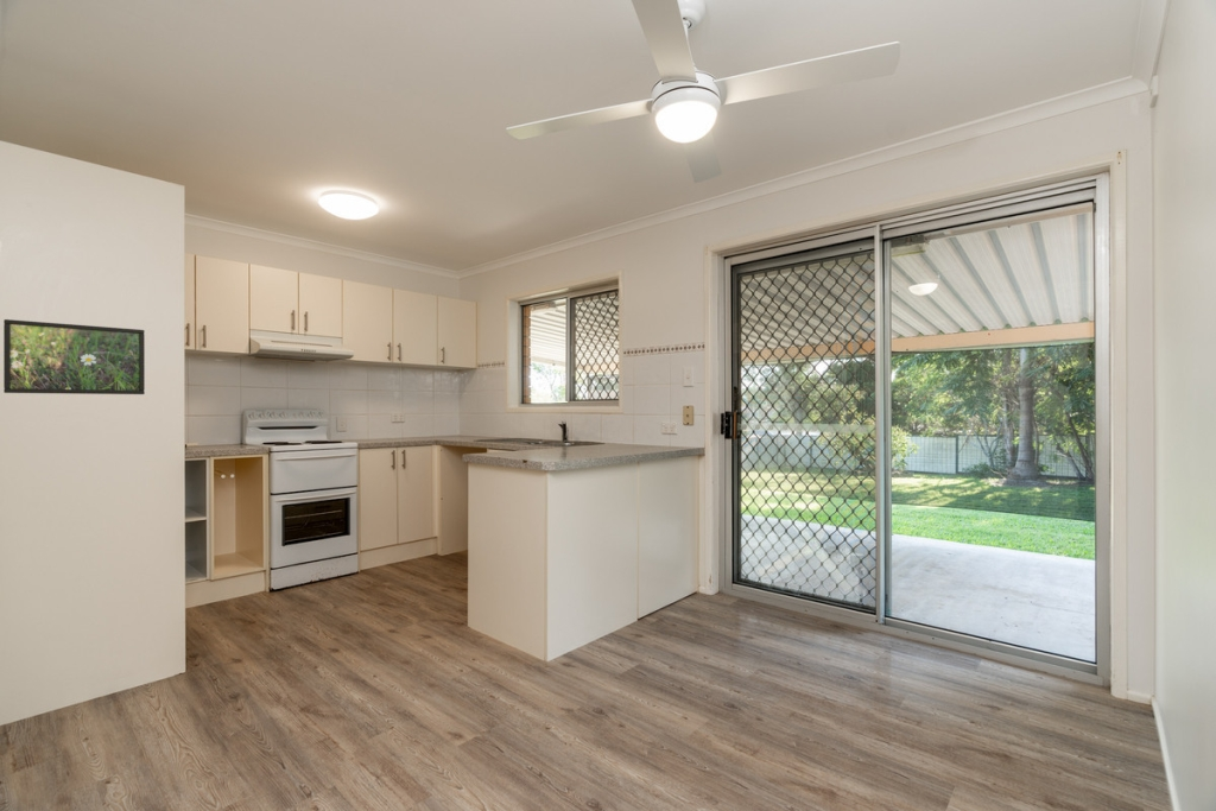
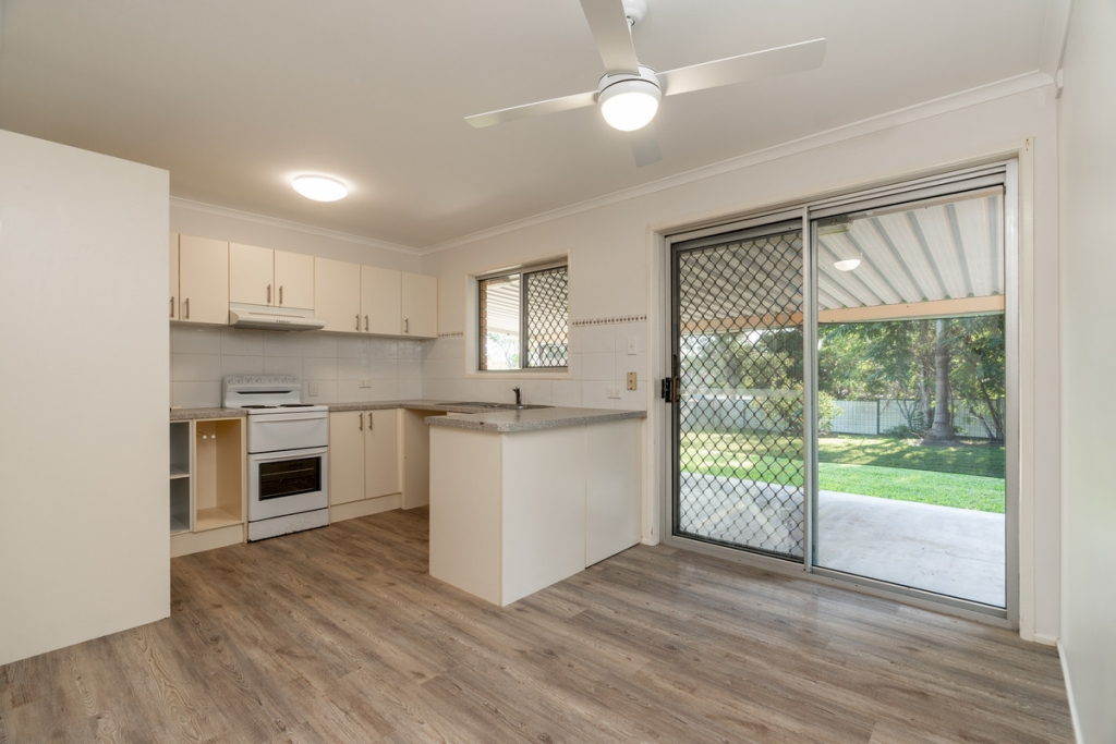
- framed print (78, 359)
